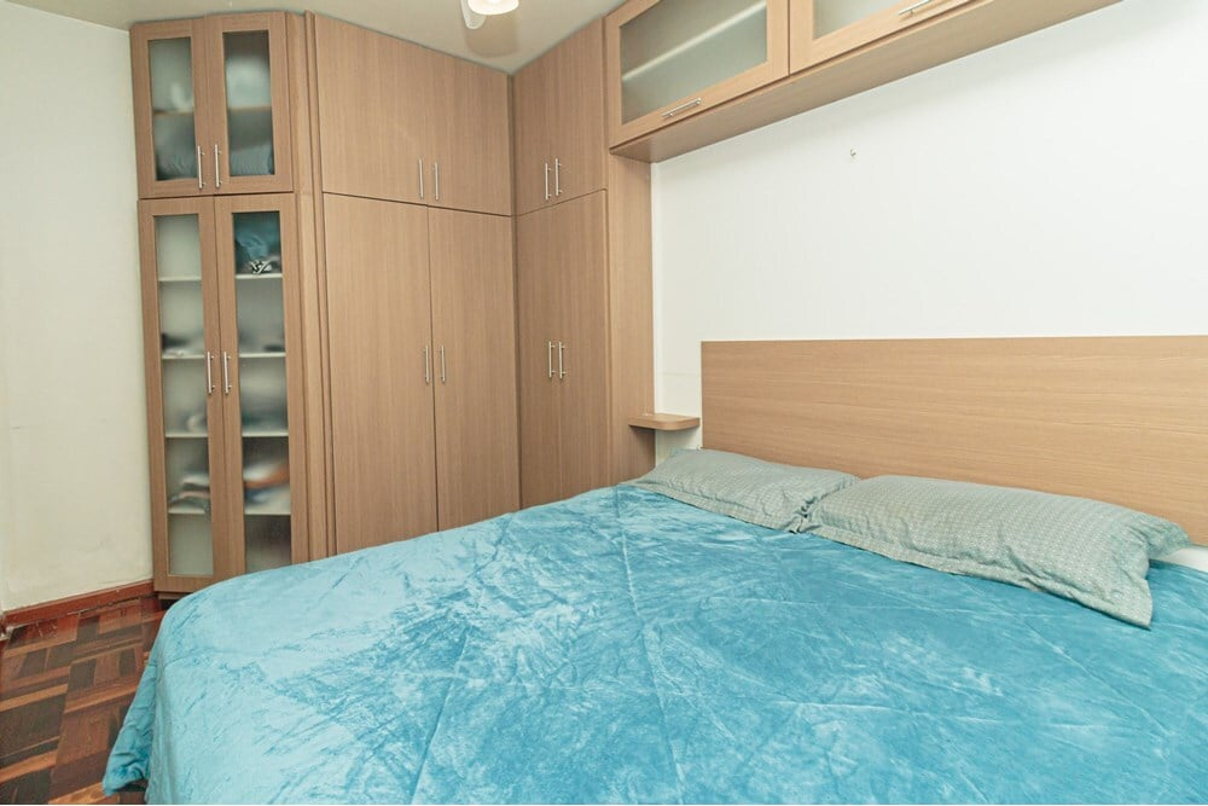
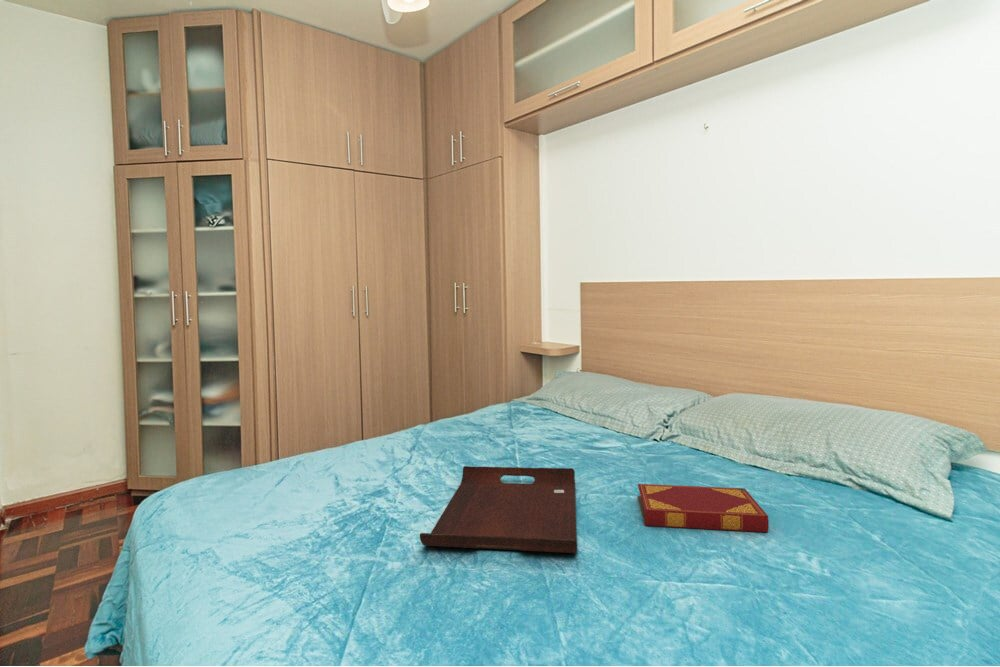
+ serving tray (509, 504)
+ hardback book (697, 506)
